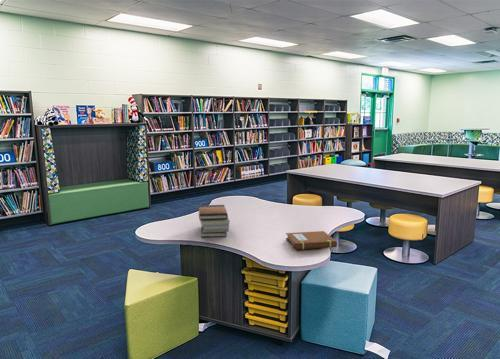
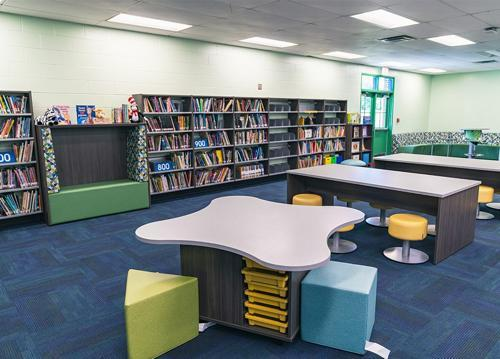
- notebook (309, 240)
- book stack (213, 220)
